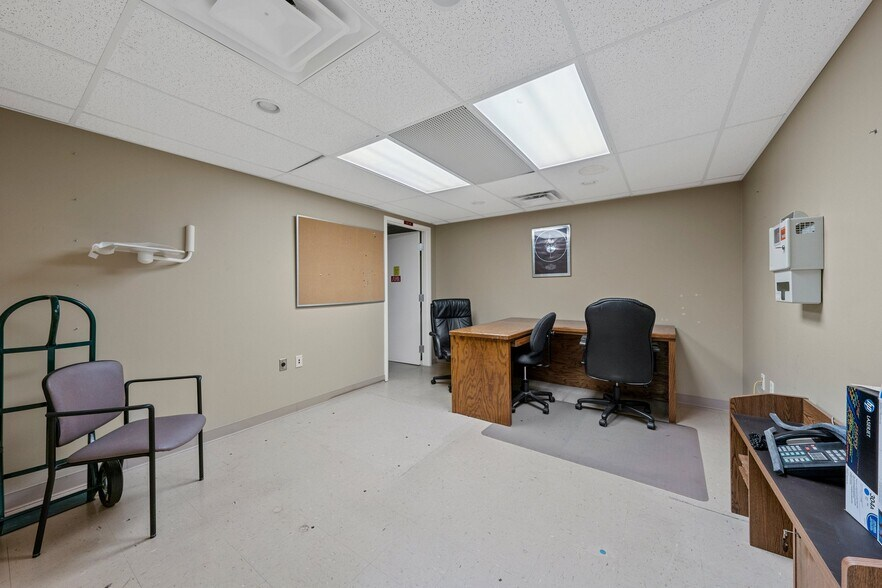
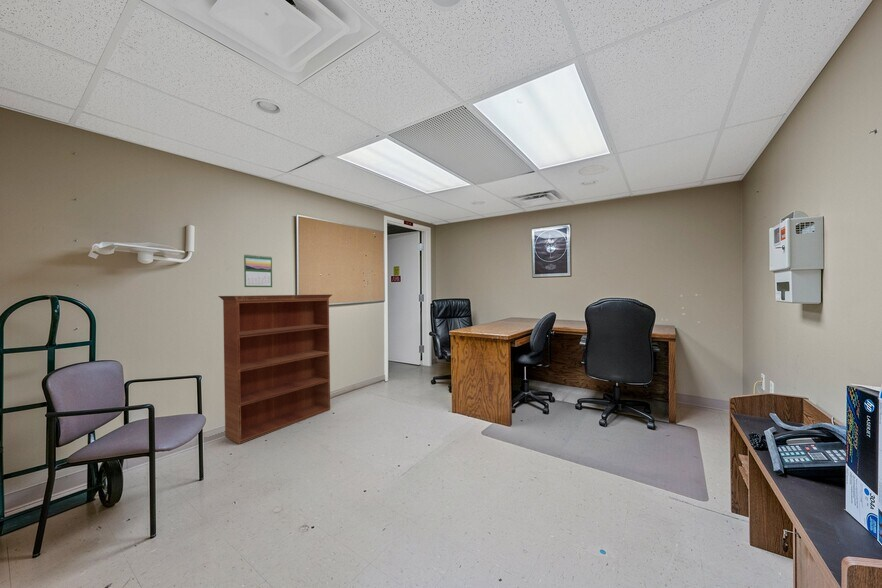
+ calendar (258, 271)
+ bookcase (282, 358)
